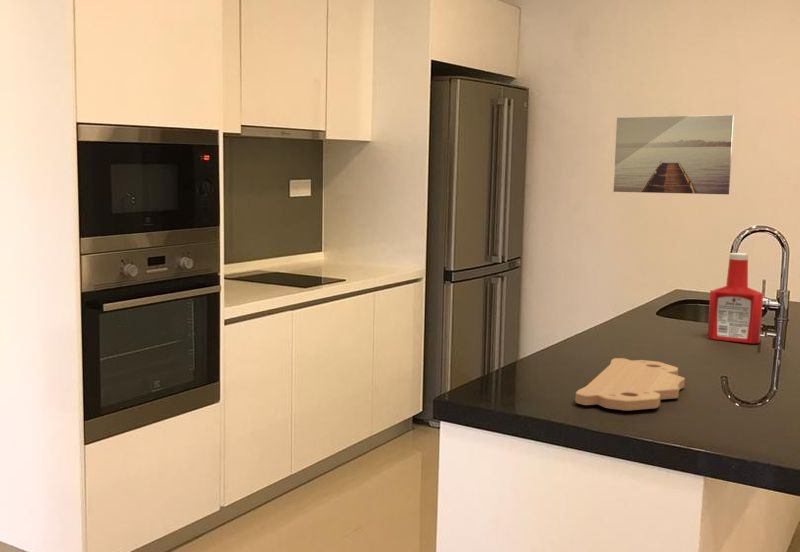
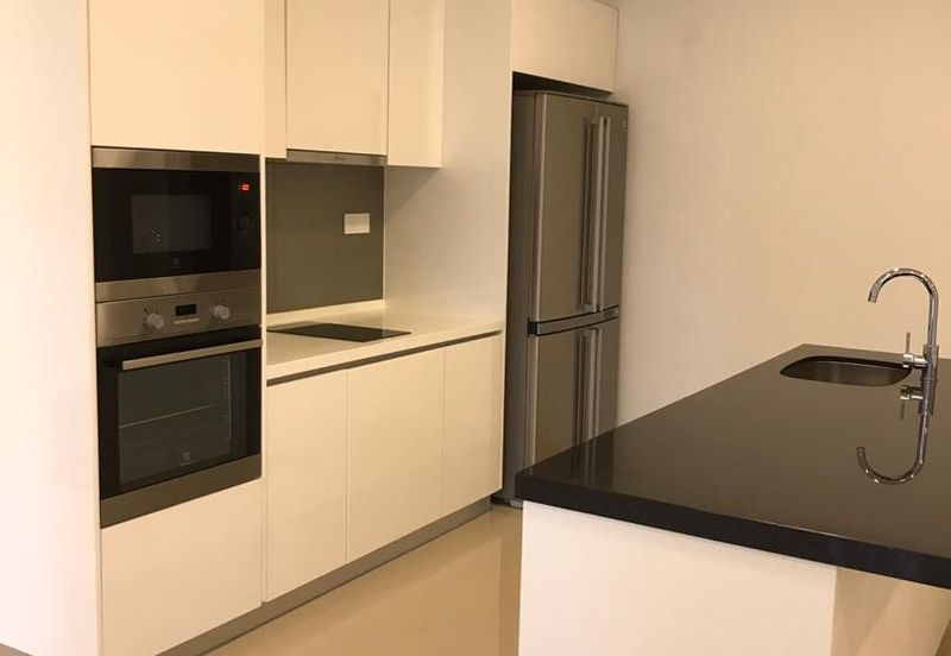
- wall art (671, 154)
- cutting board (637, 382)
- soap bottle (736, 296)
